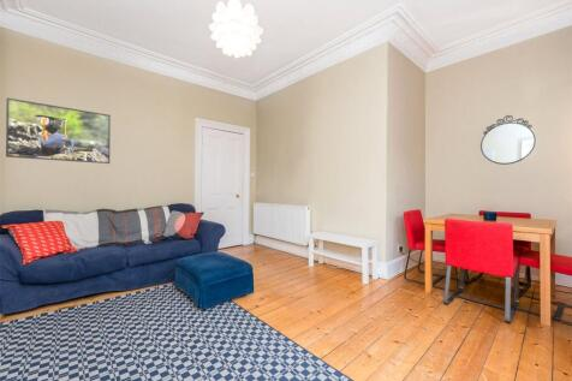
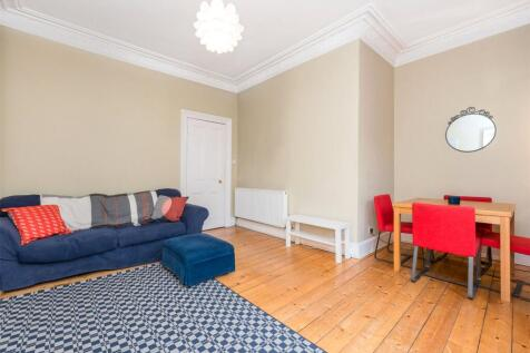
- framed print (62, 133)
